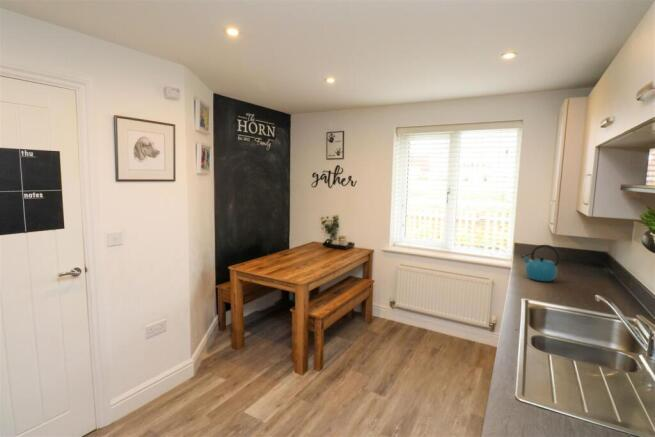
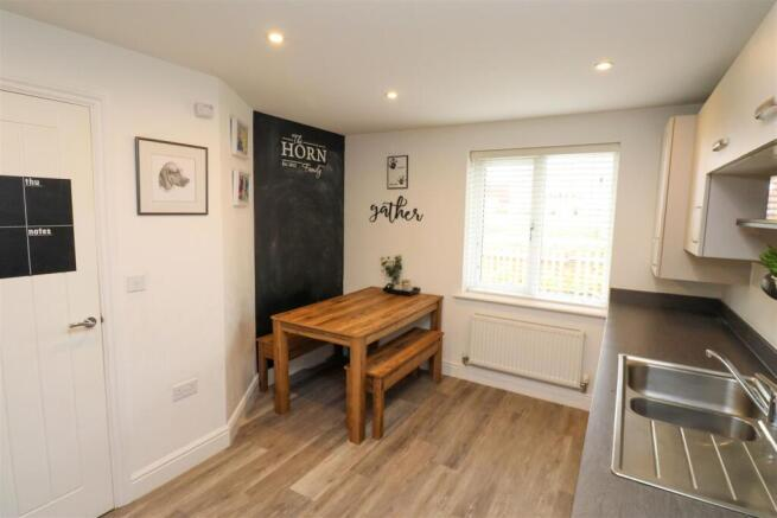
- kettle (539, 261)
